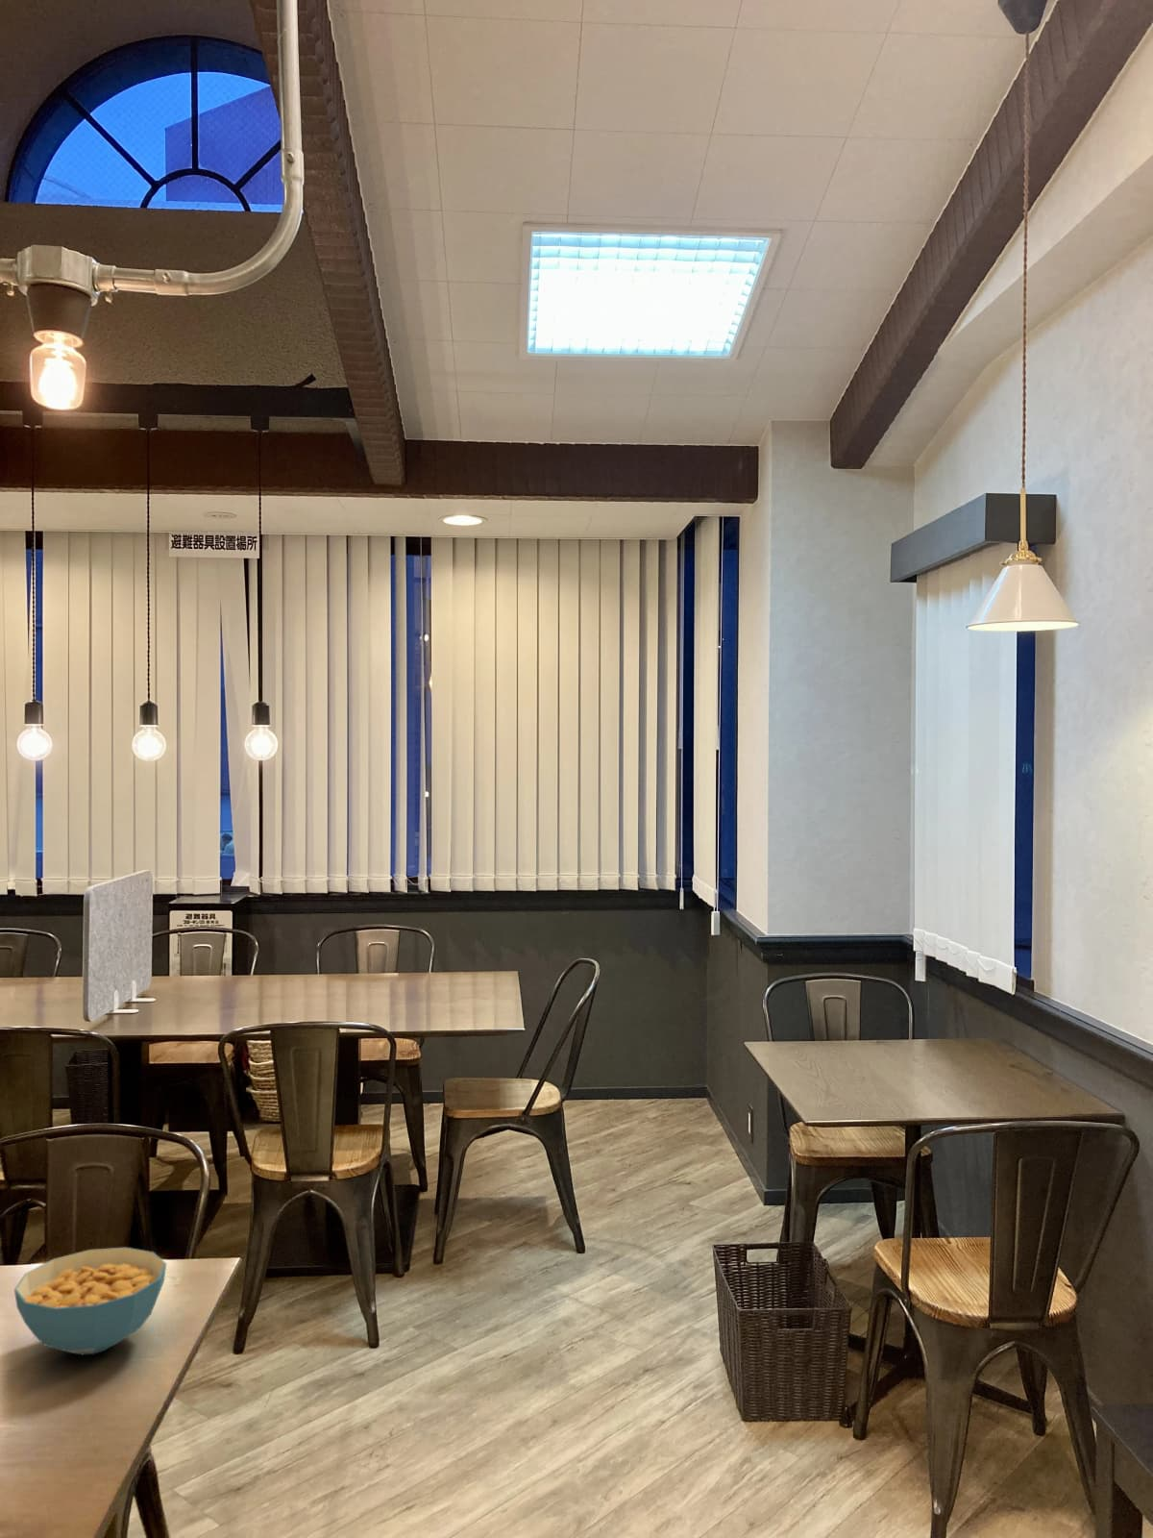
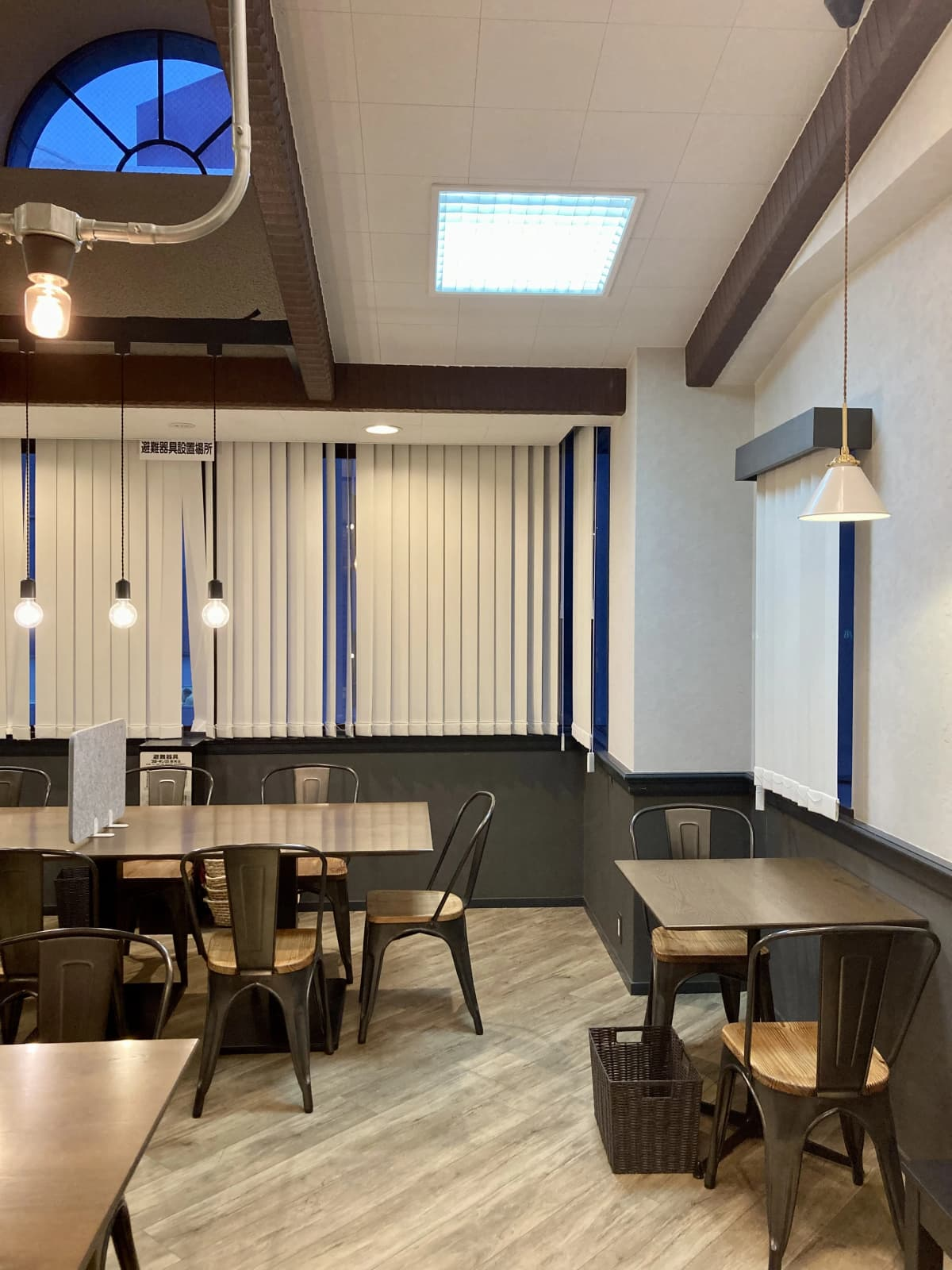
- cereal bowl (92, 1310)
